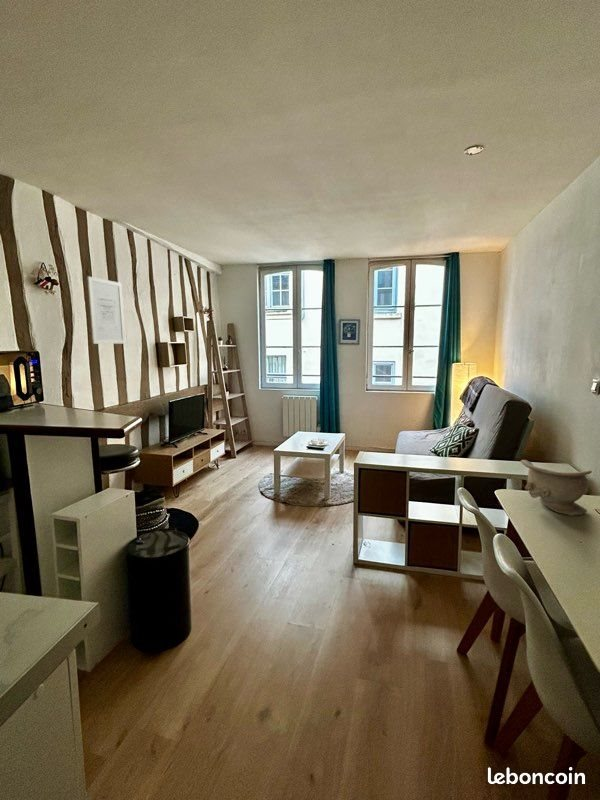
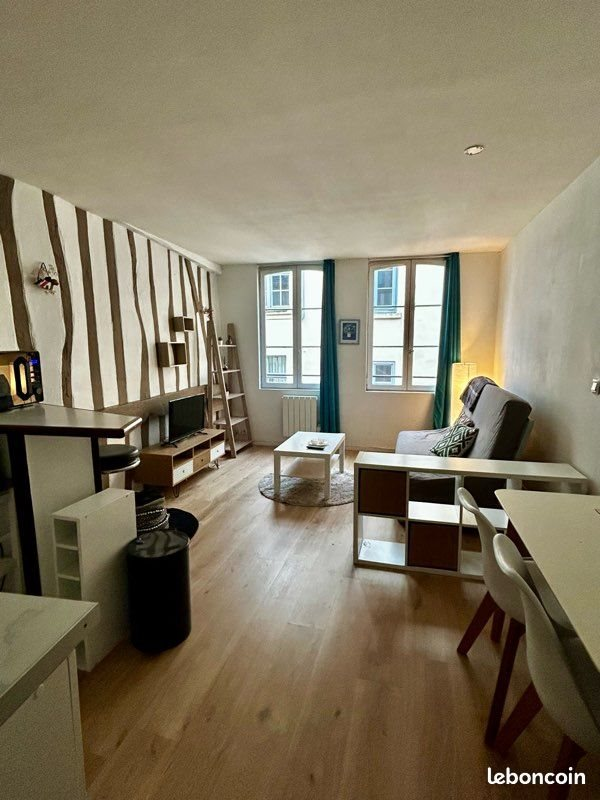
- decorative bowl (553, 485)
- wall art (107, 312)
